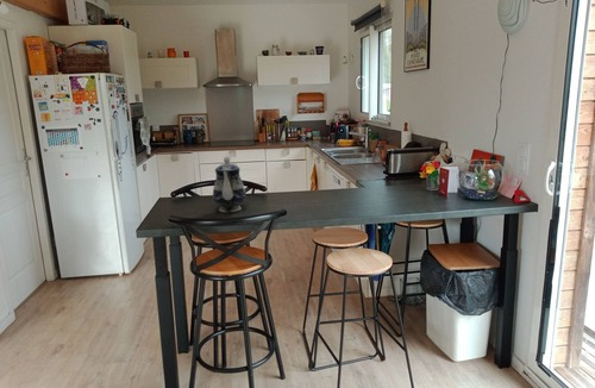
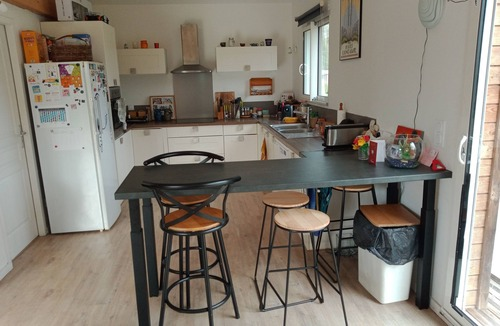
- teapot (228, 183)
